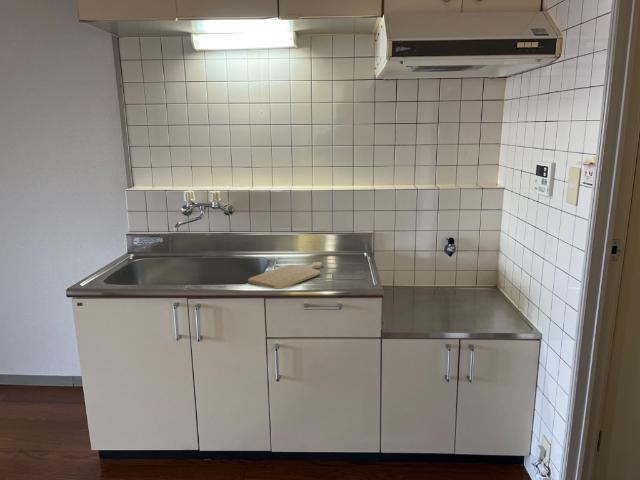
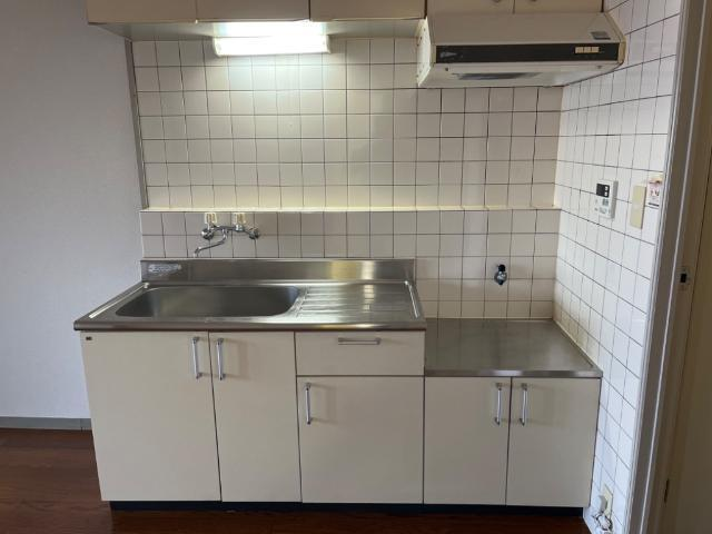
- chopping board (293, 273)
